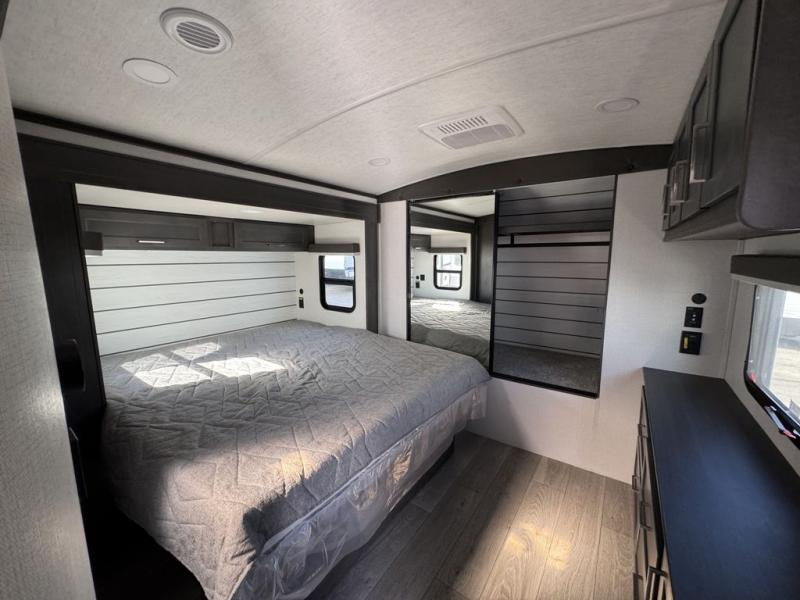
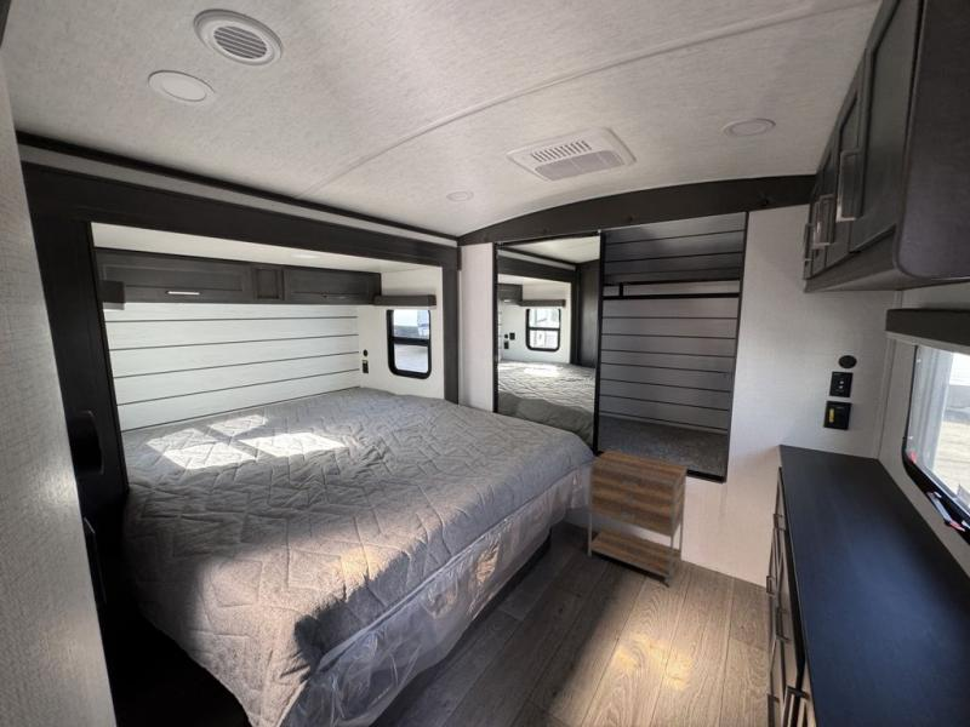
+ nightstand (635, 513)
